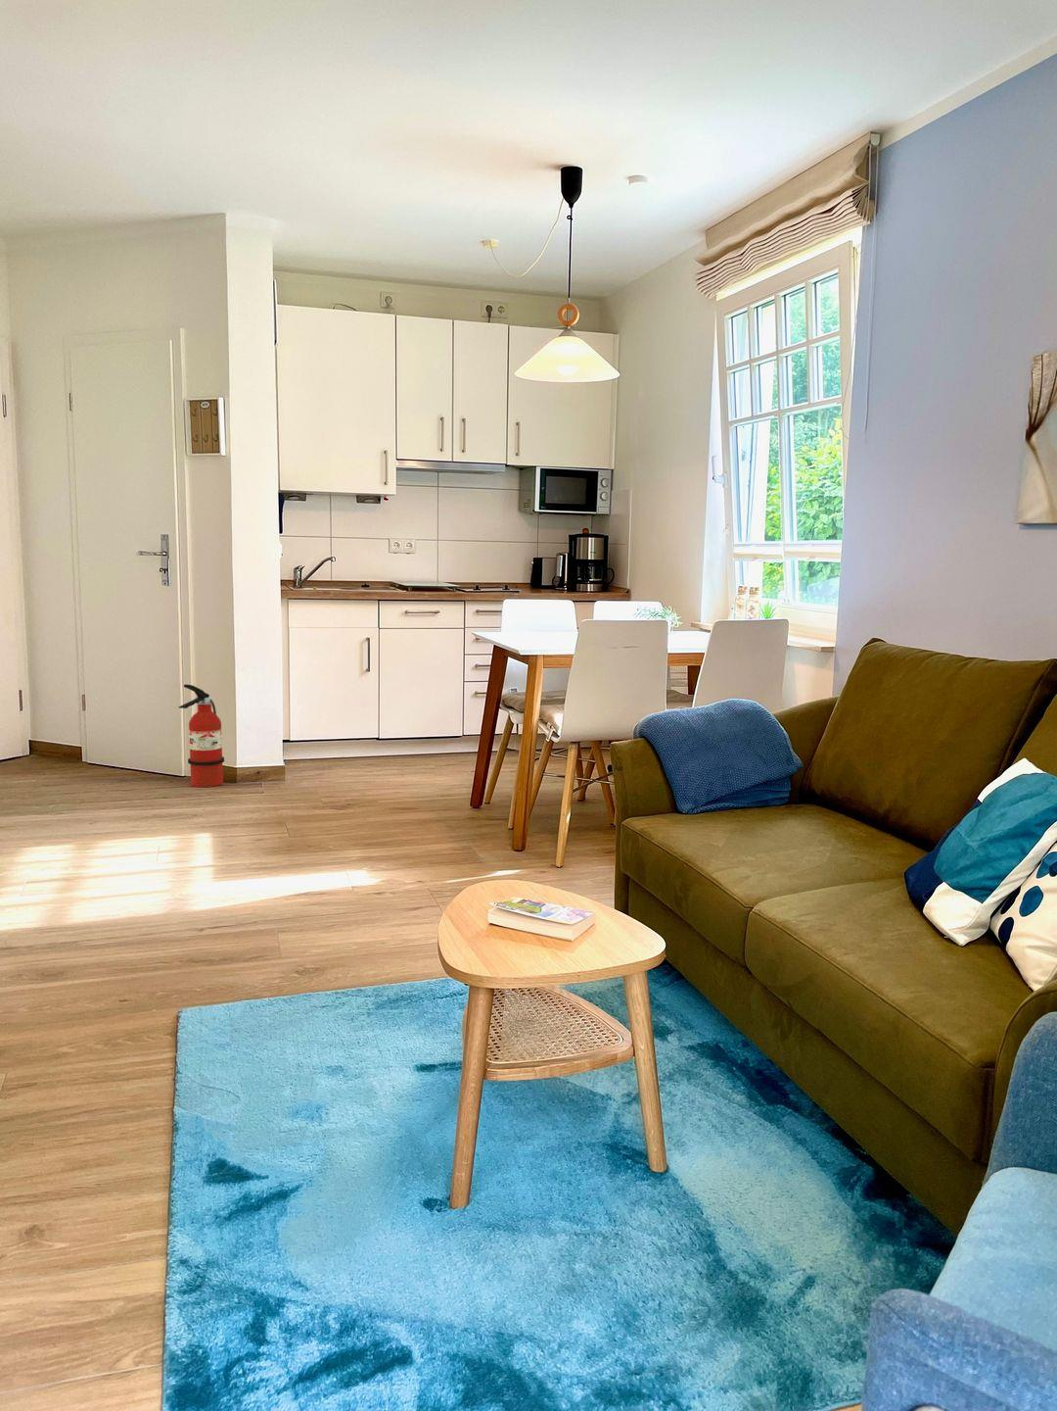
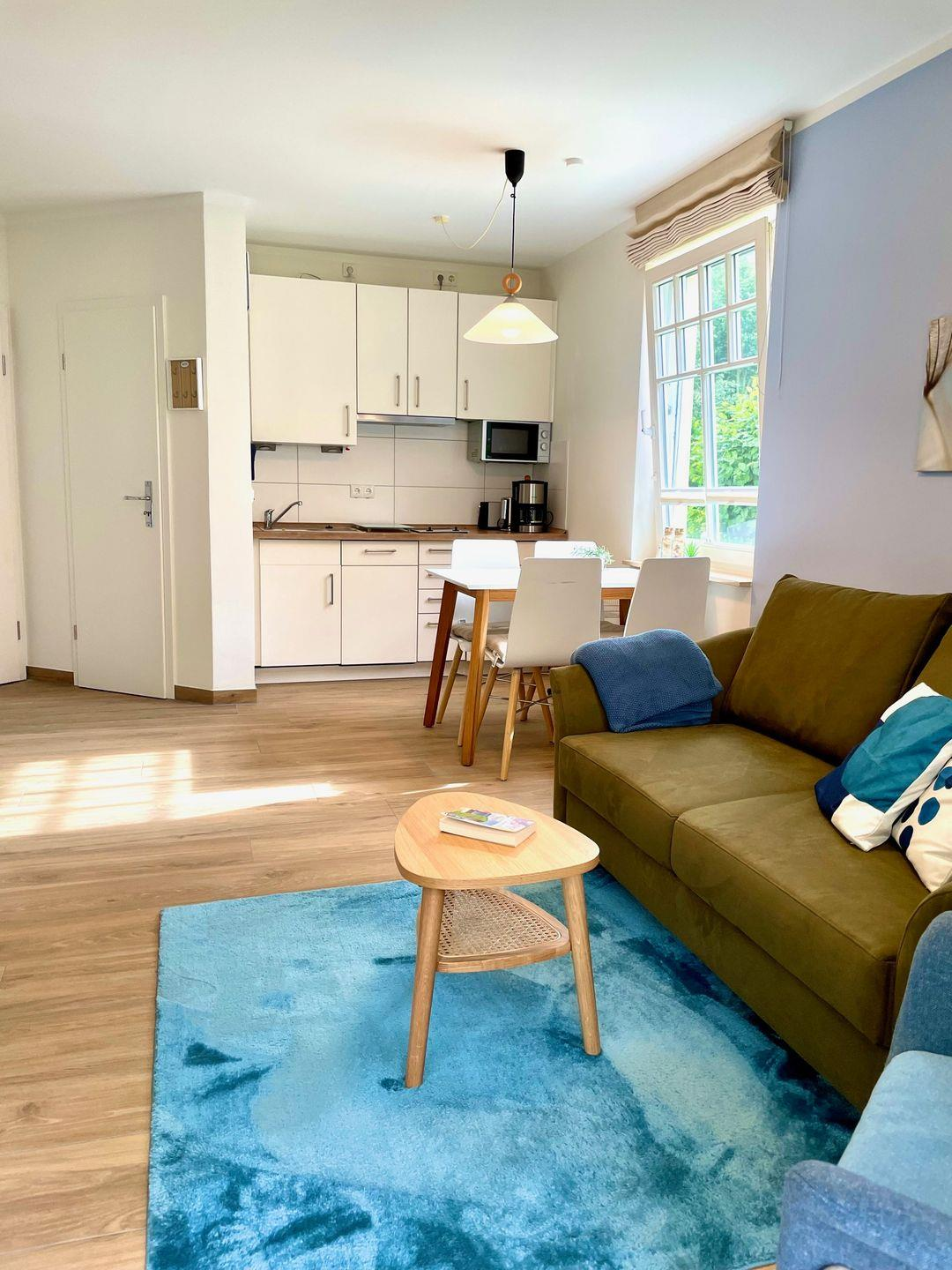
- fire extinguisher (201, 734)
